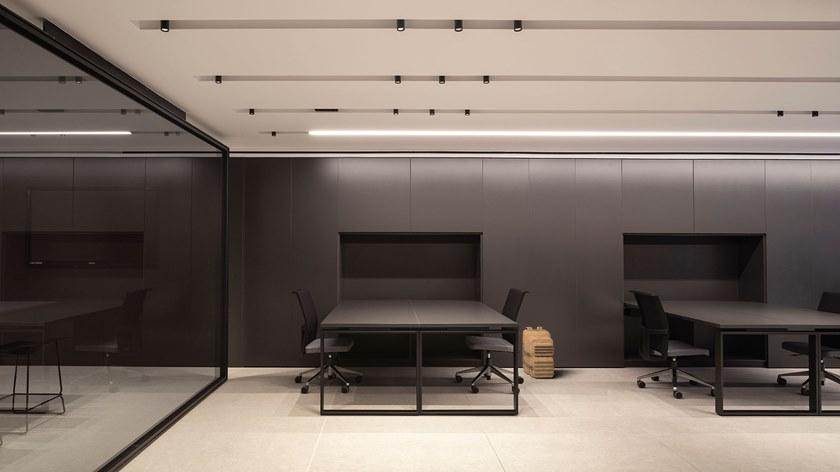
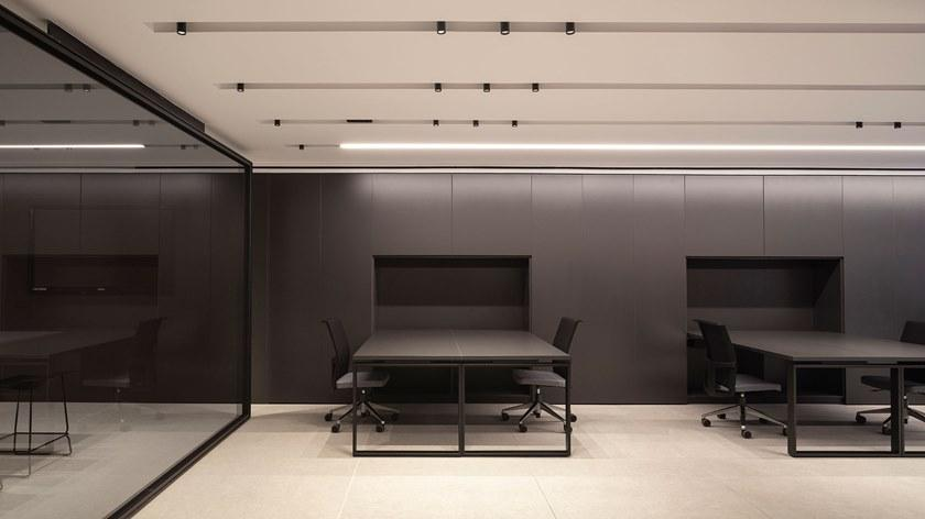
- backpack (537, 351)
